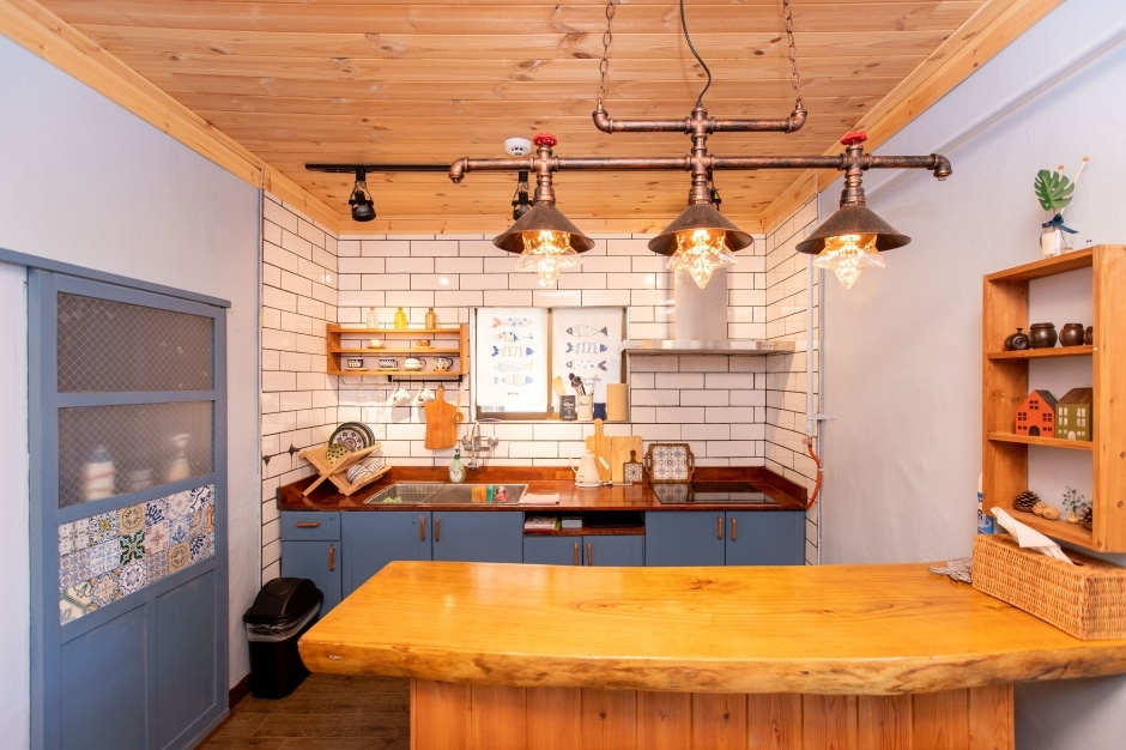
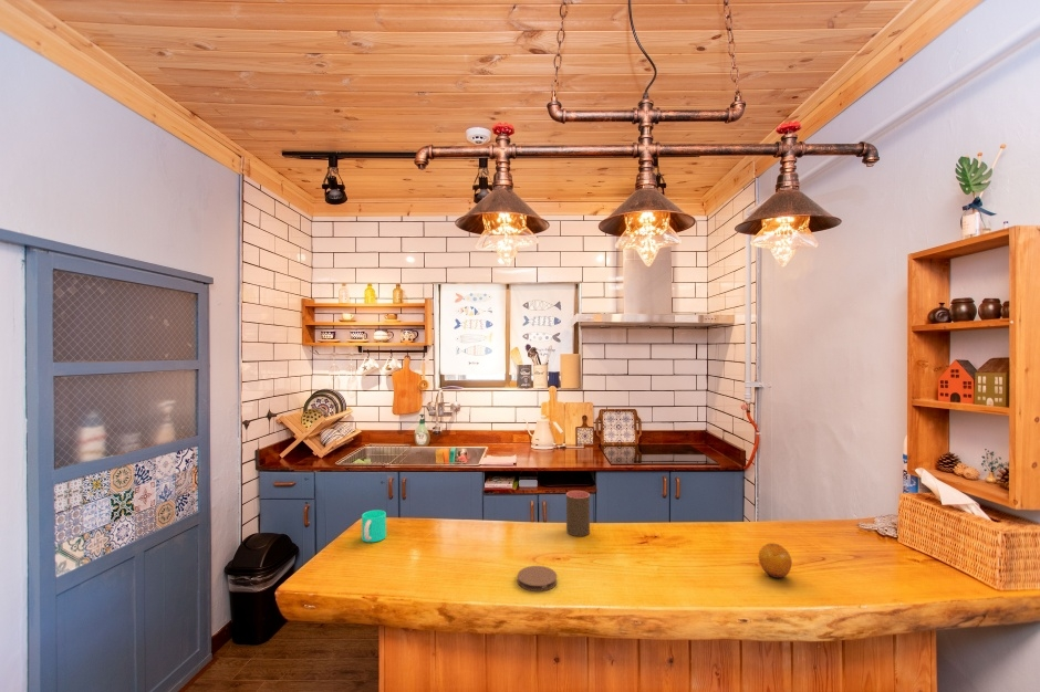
+ cup (372, 527)
+ coaster (537, 577)
+ cup (578, 513)
+ fruit (774, 559)
